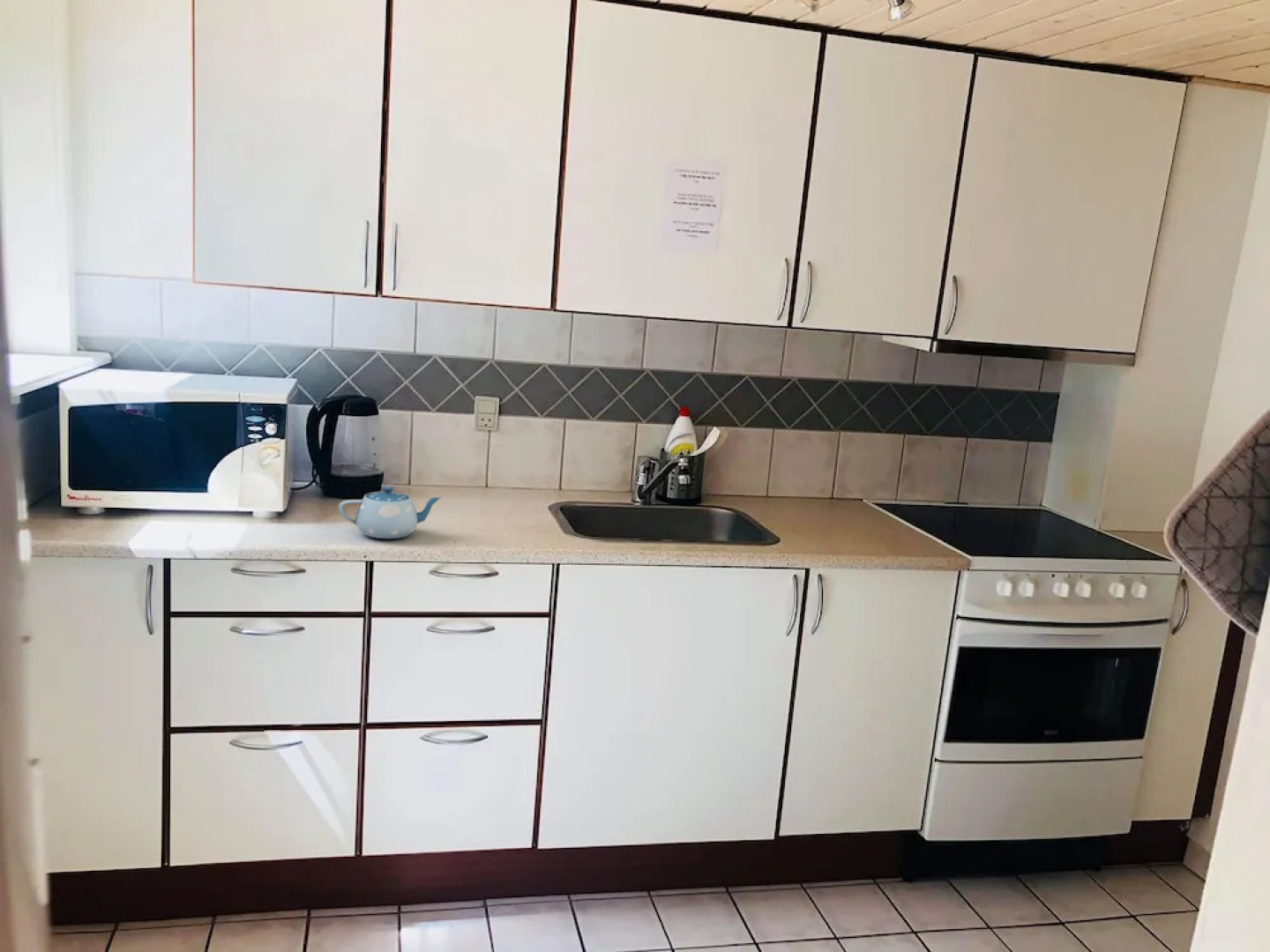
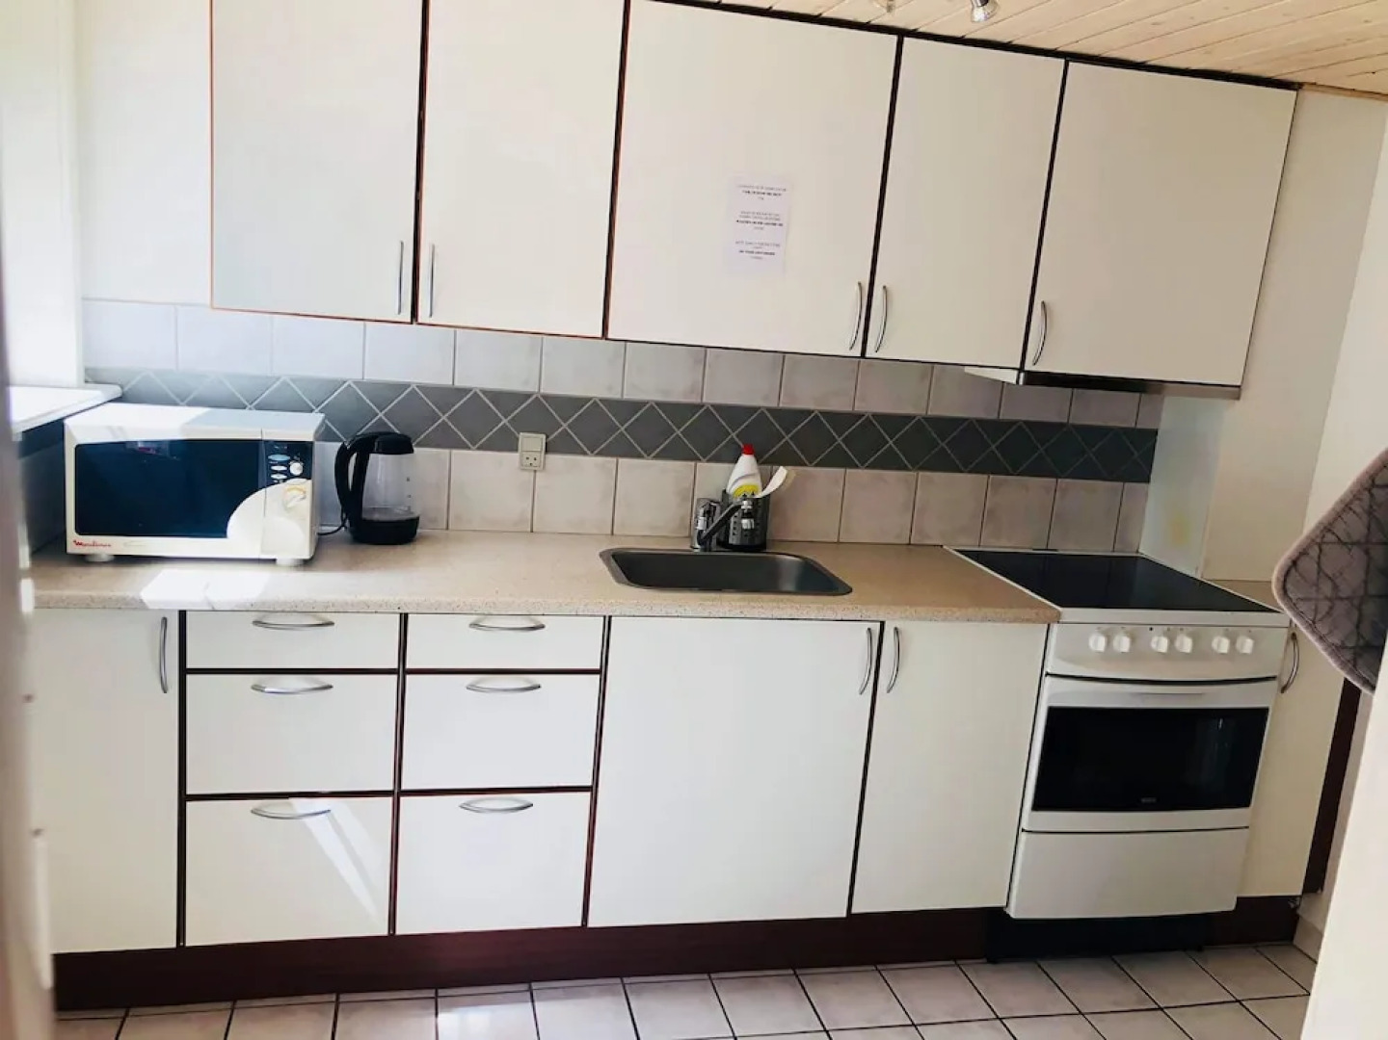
- chinaware (390, 510)
